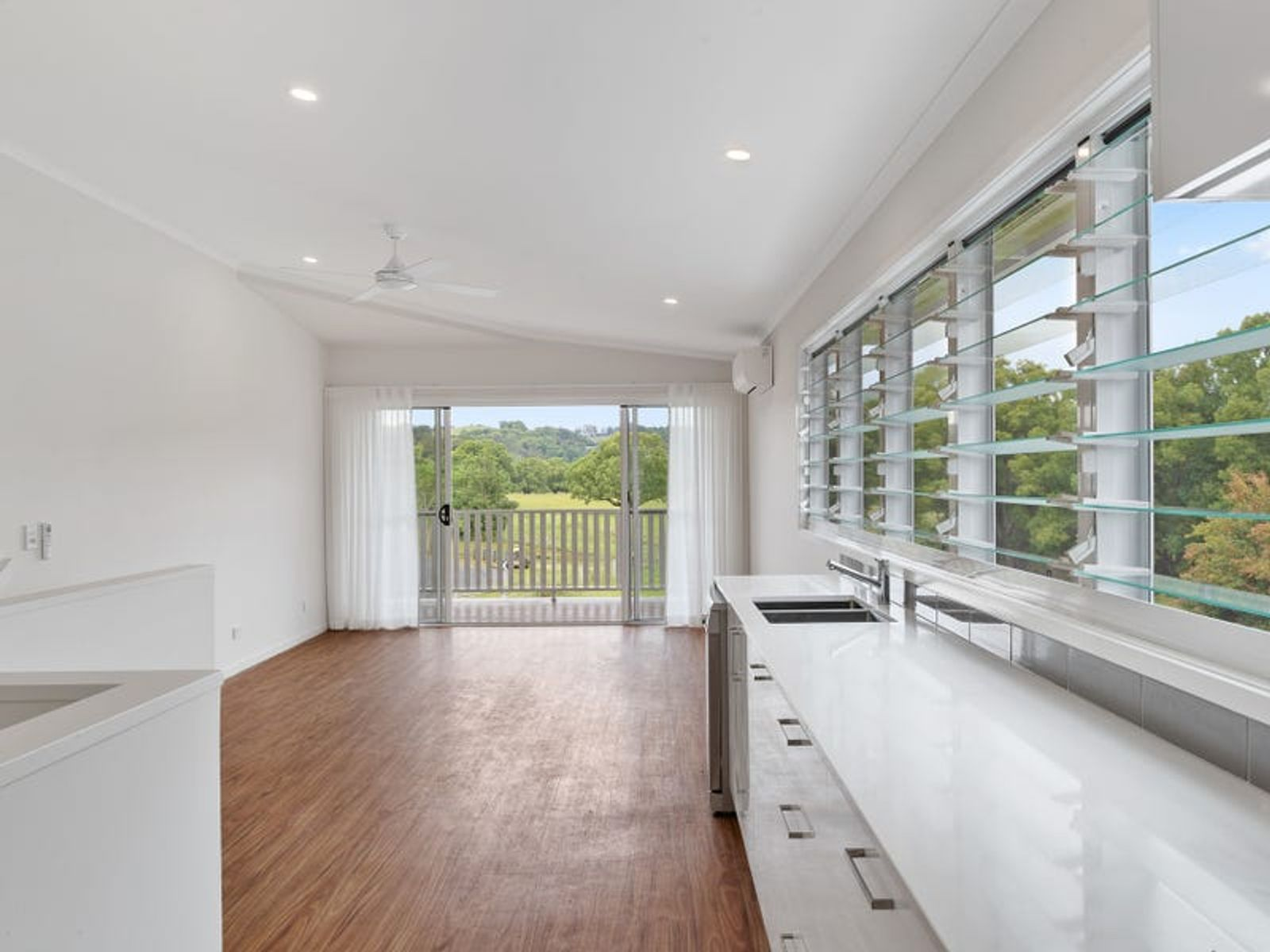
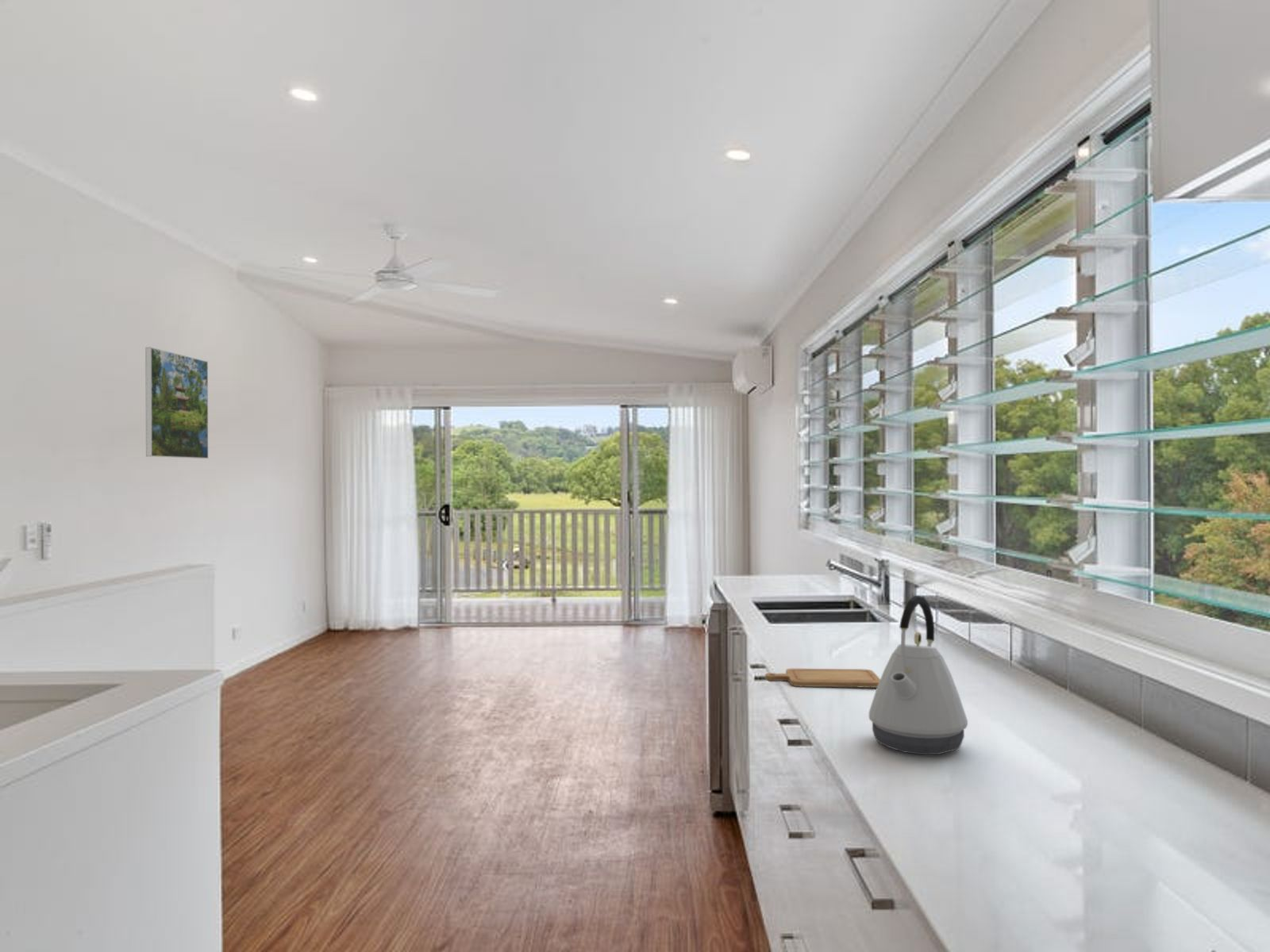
+ kettle (916, 670)
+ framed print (179, 406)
+ chopping board (821, 677)
